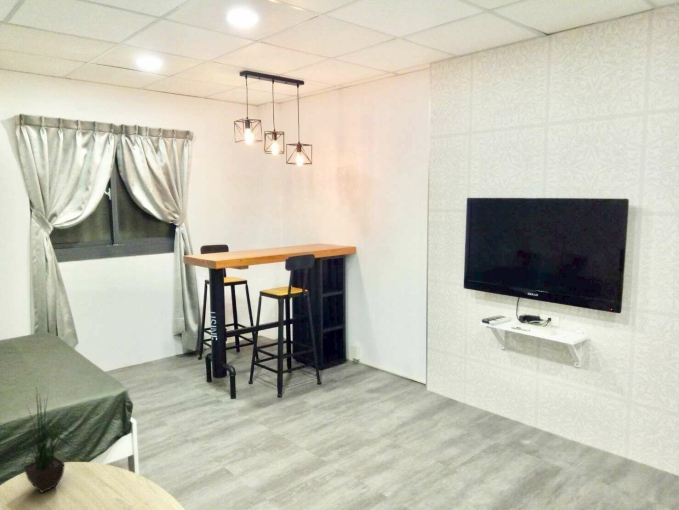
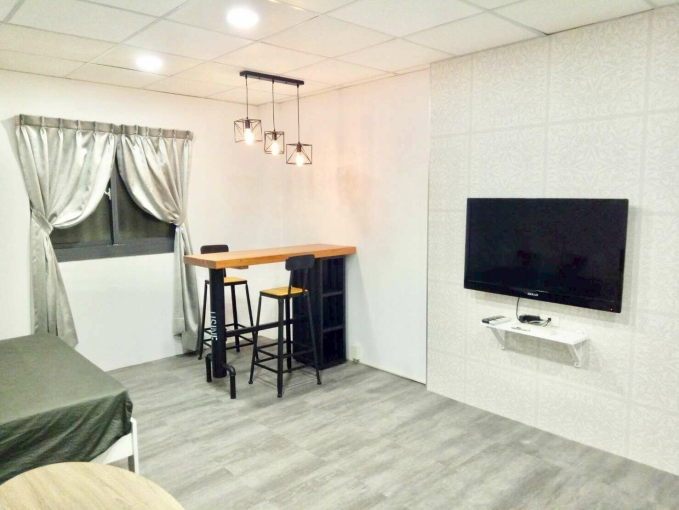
- potted plant (45, 433)
